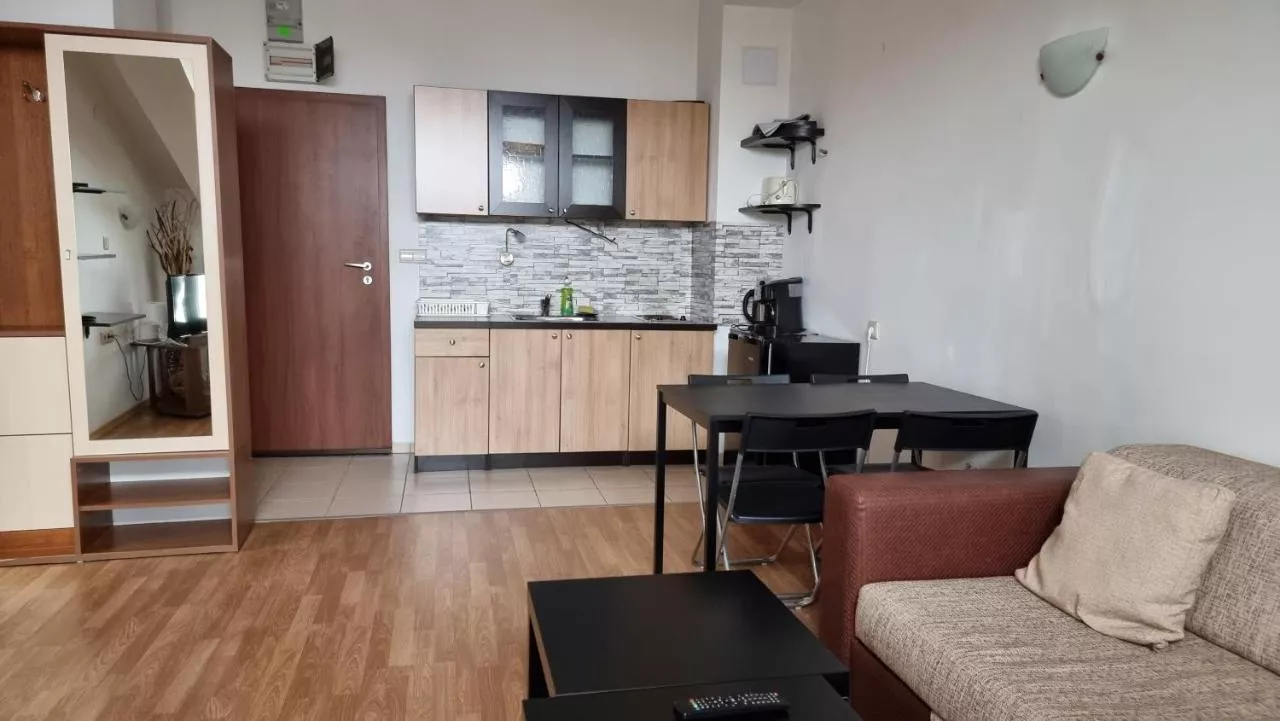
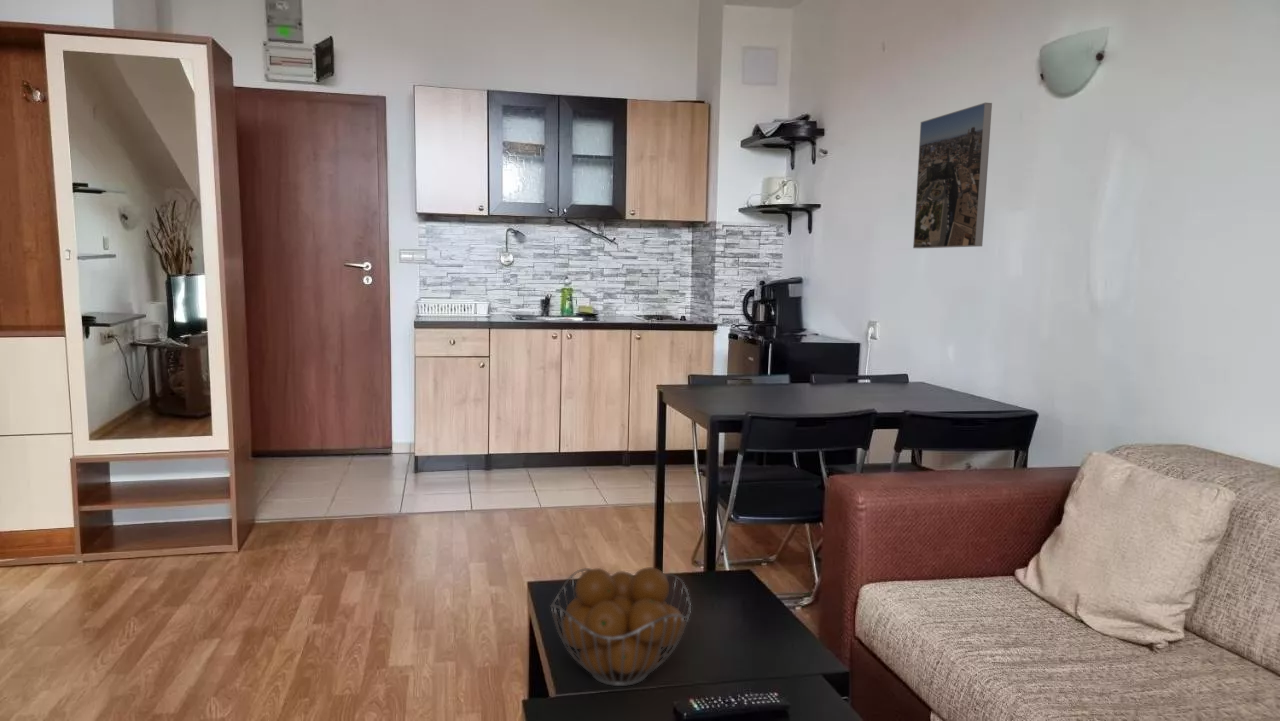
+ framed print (949, 180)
+ fruit basket (620, 621)
